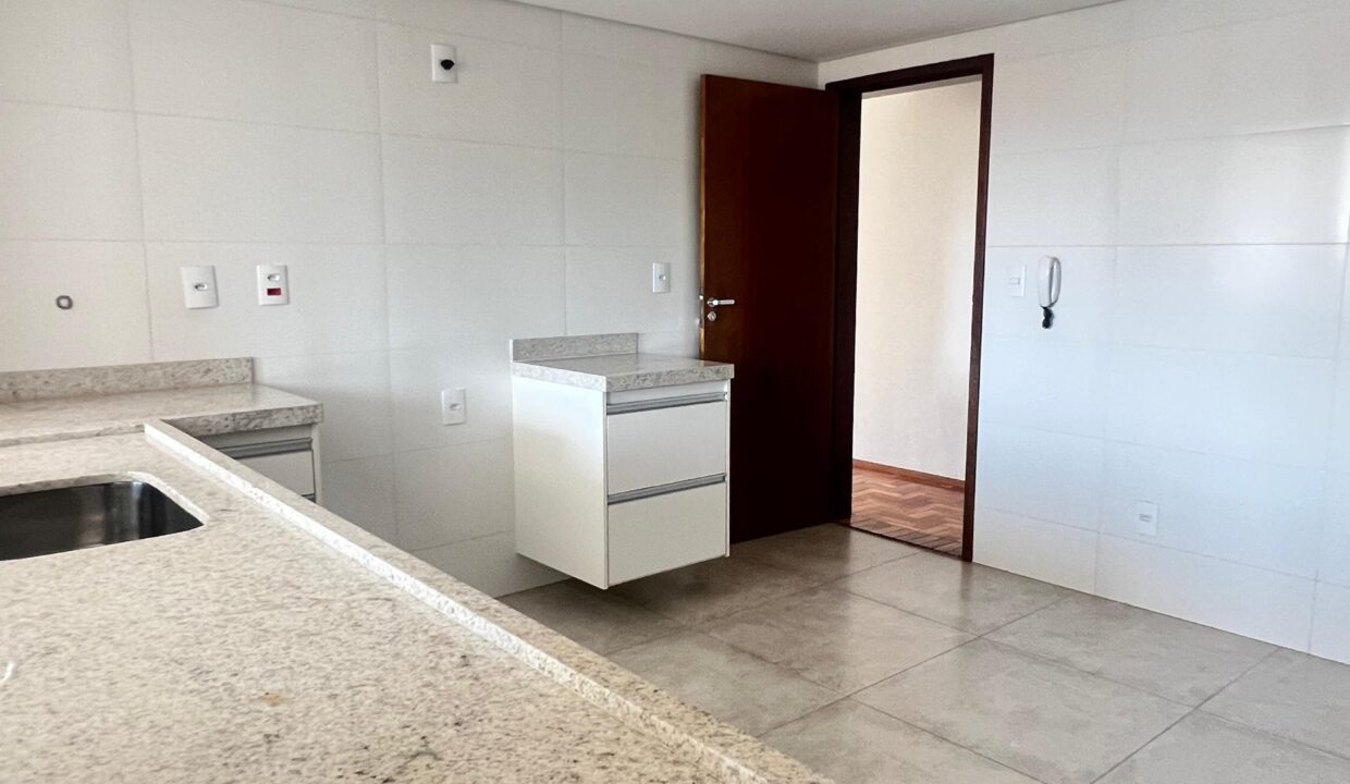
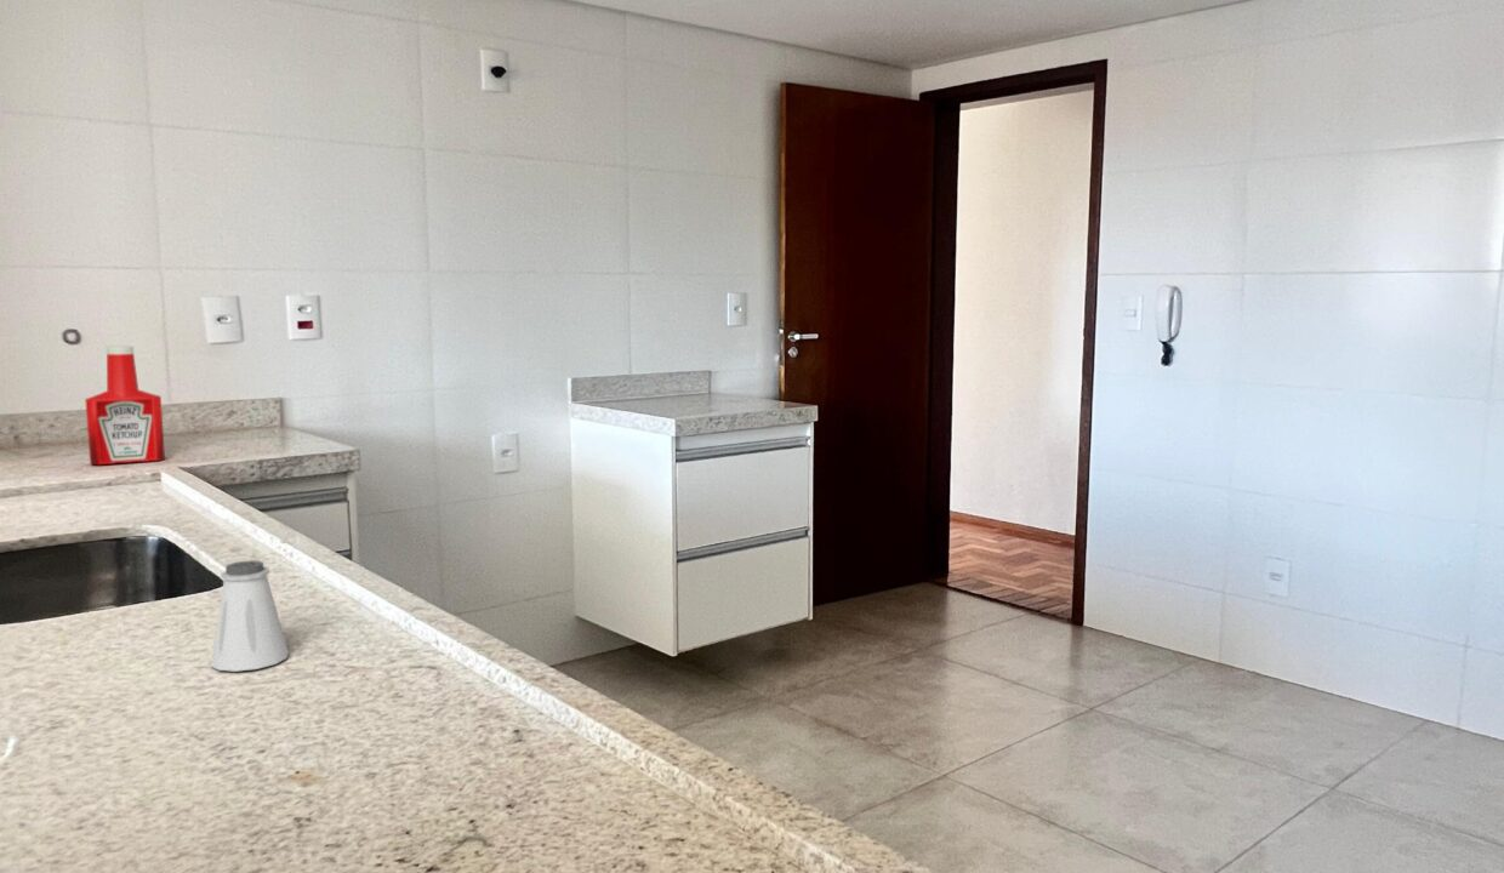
+ saltshaker (247, 611)
+ soap bottle (124, 404)
